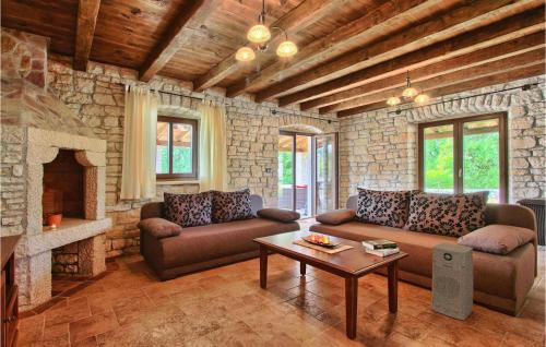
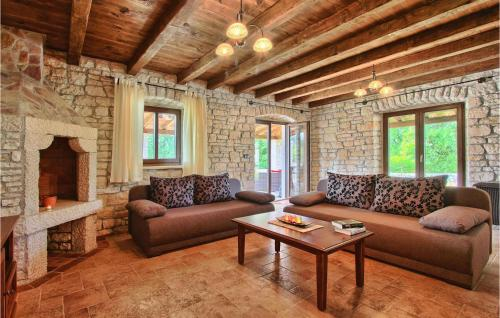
- air purifier (452, 278)
